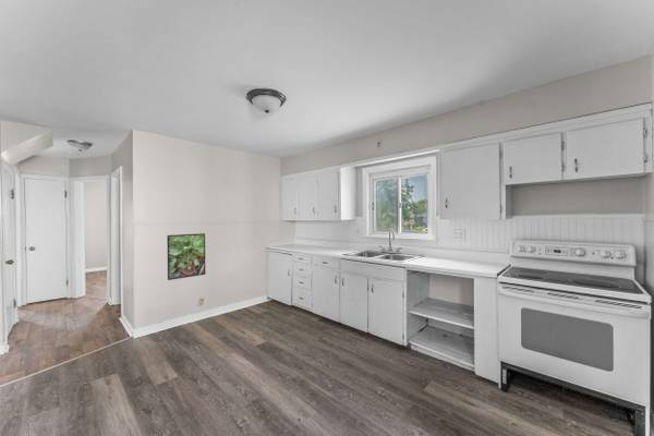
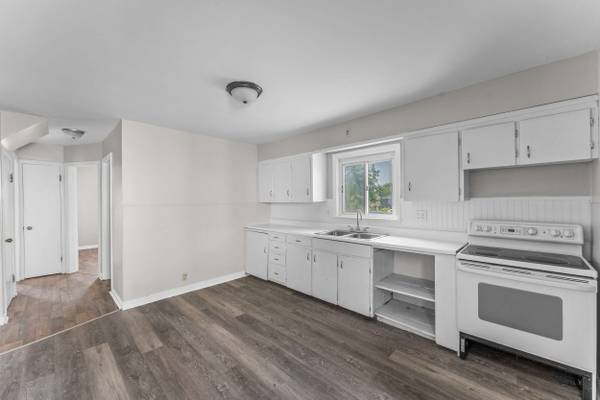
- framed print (186, 255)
